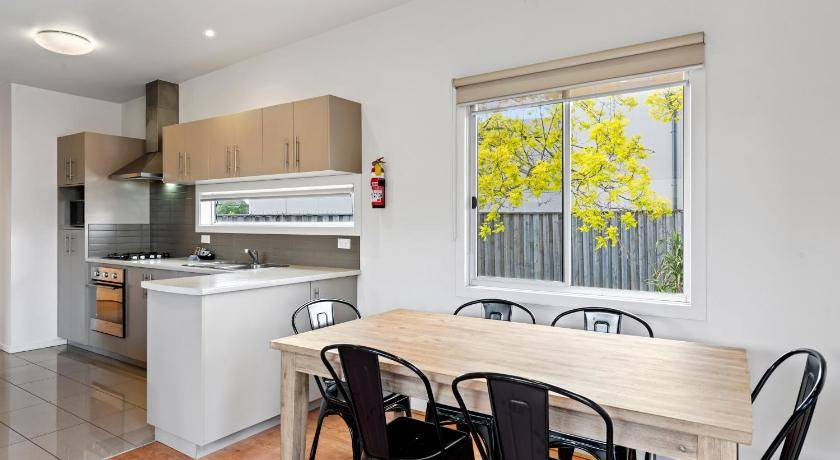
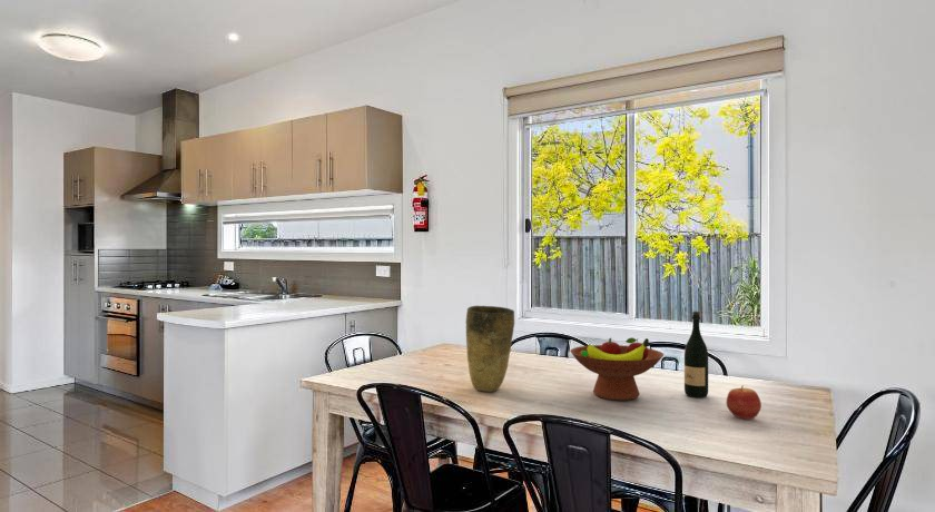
+ wine bottle (696, 353)
+ fruit bowl (616, 365)
+ apple (744, 401)
+ vase (490, 348)
